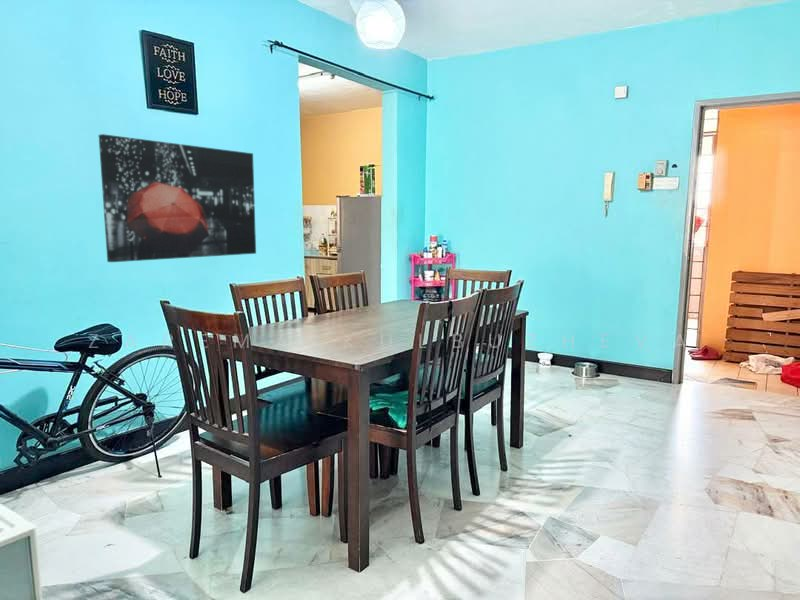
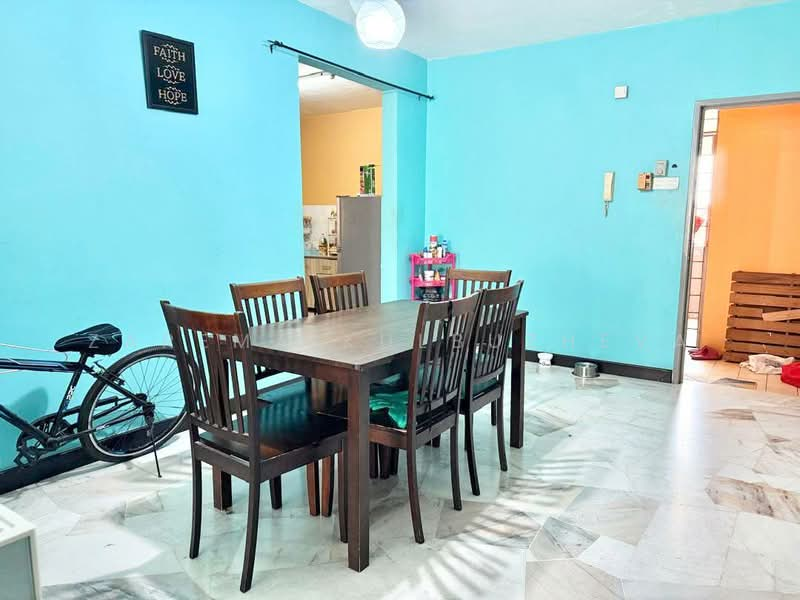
- wall art (187, 202)
